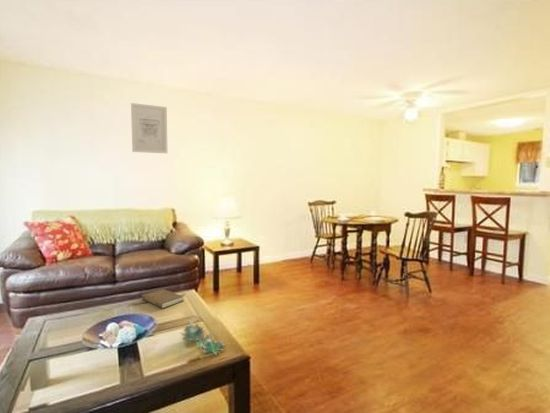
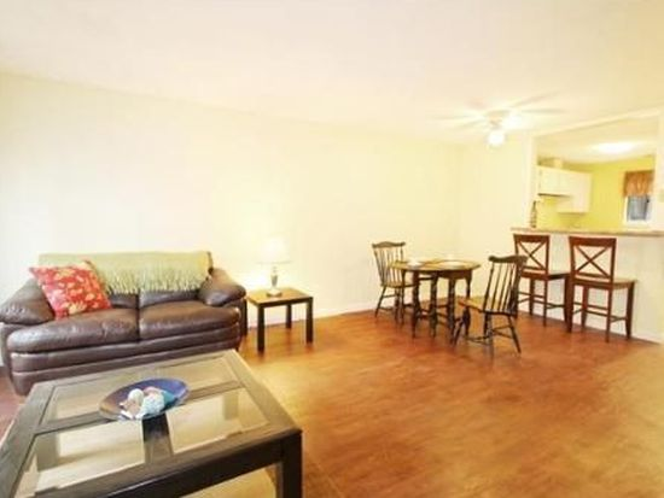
- wall art (149, 129)
- book (162, 298)
- succulent plant (201, 333)
